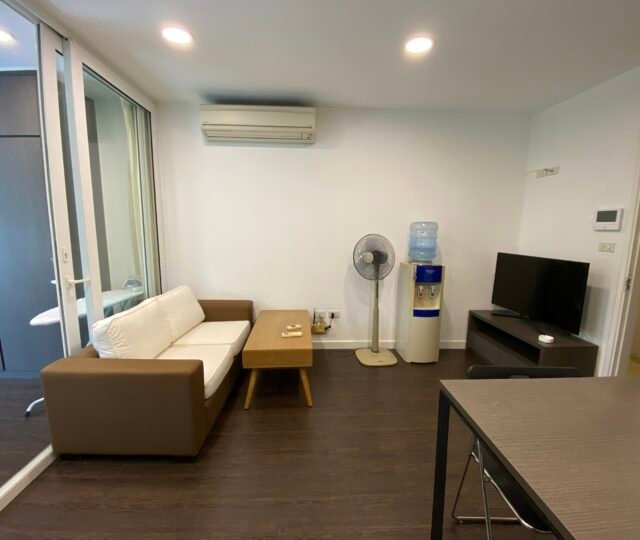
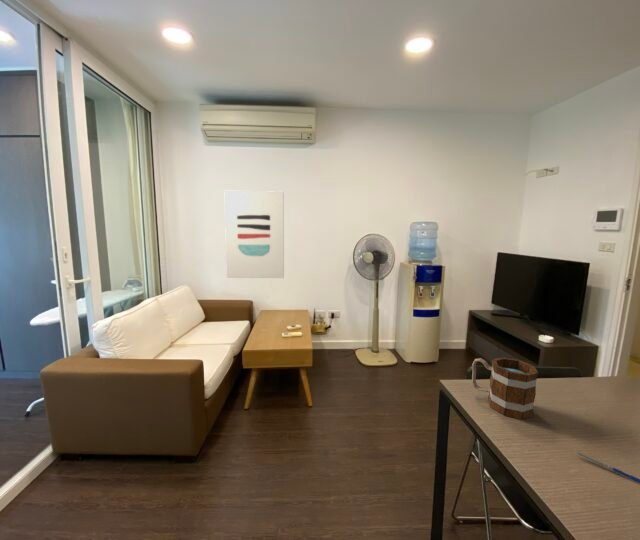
+ pen (612, 468)
+ wall art (255, 235)
+ mug (501, 383)
